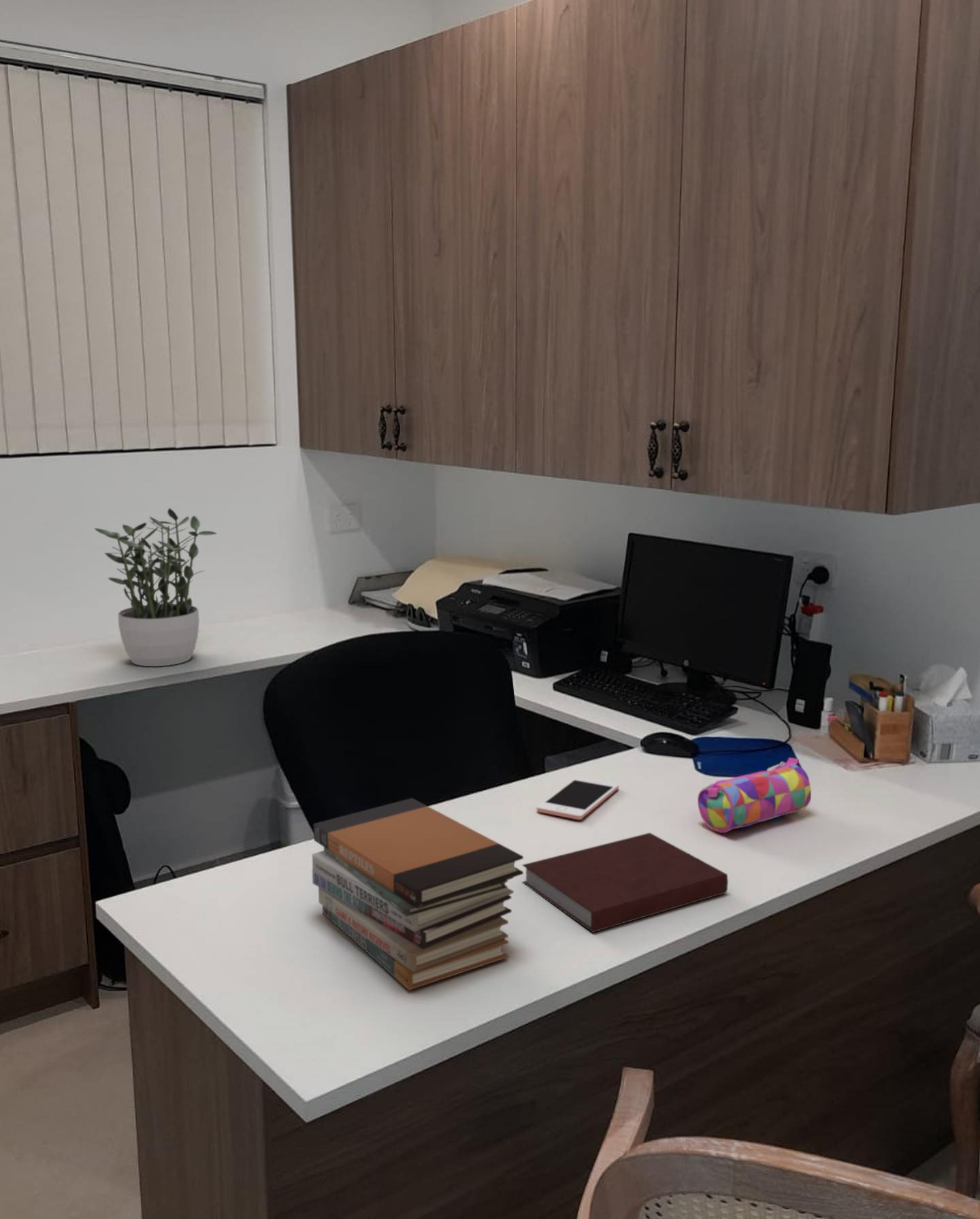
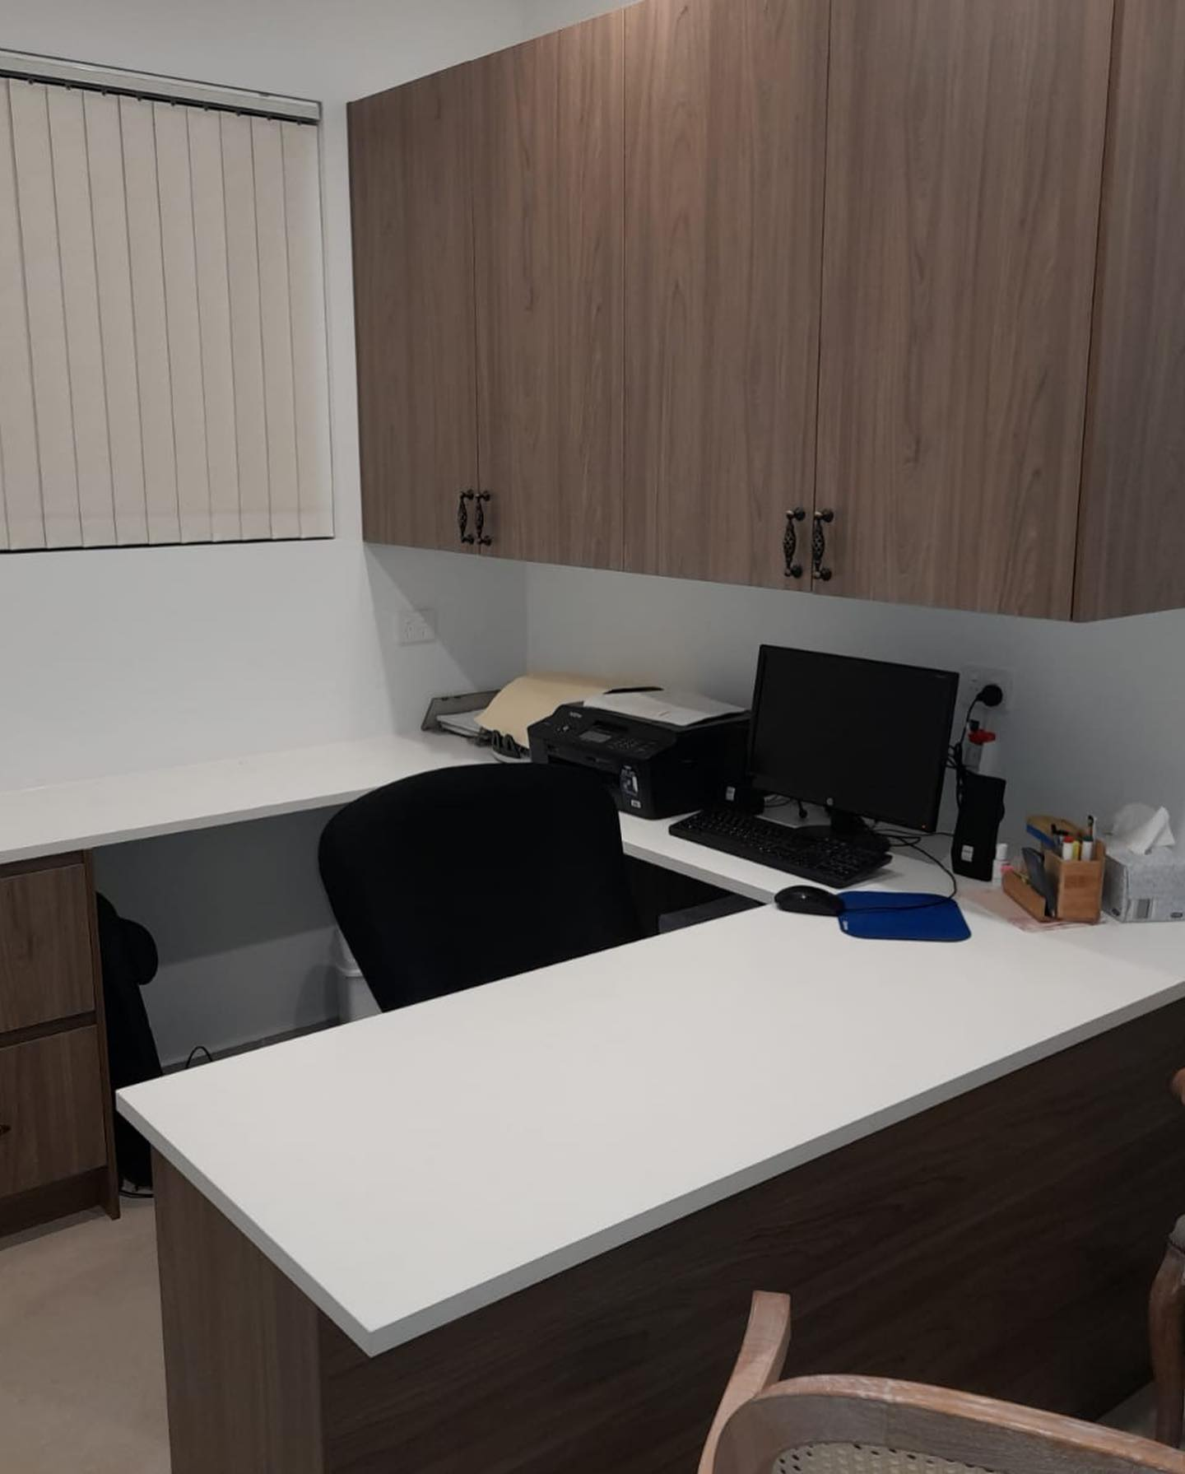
- cell phone (578, 797)
- book stack (412, 886)
- potted plant (160, 585)
- pencil case (755, 794)
- notebook (623, 879)
